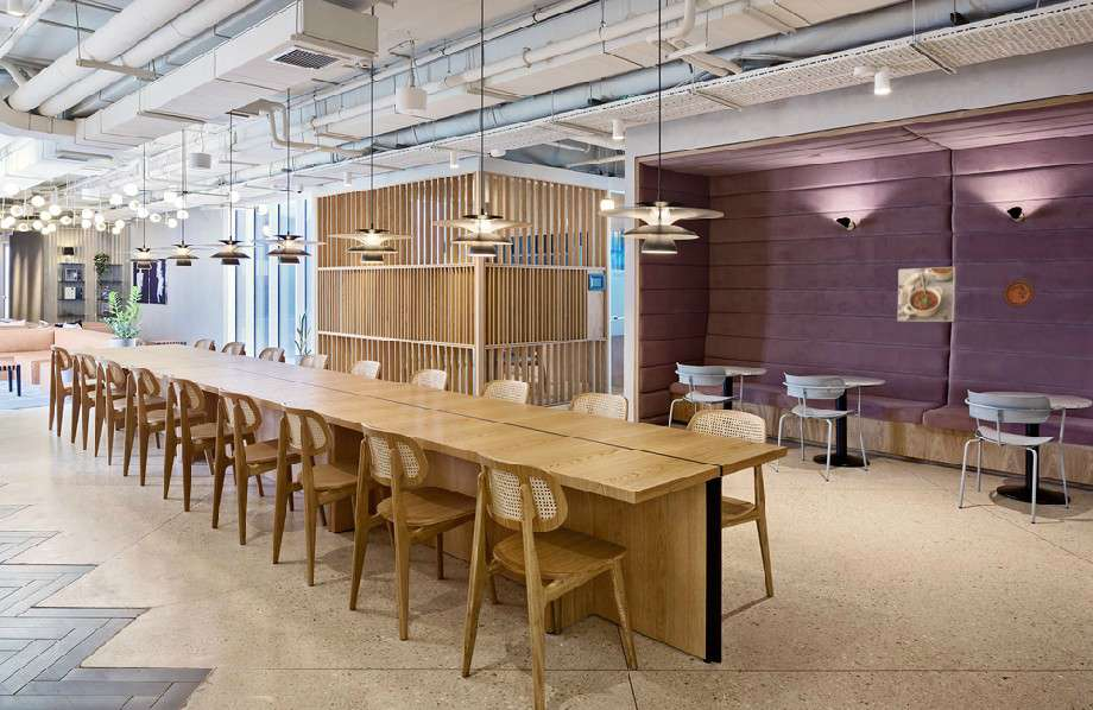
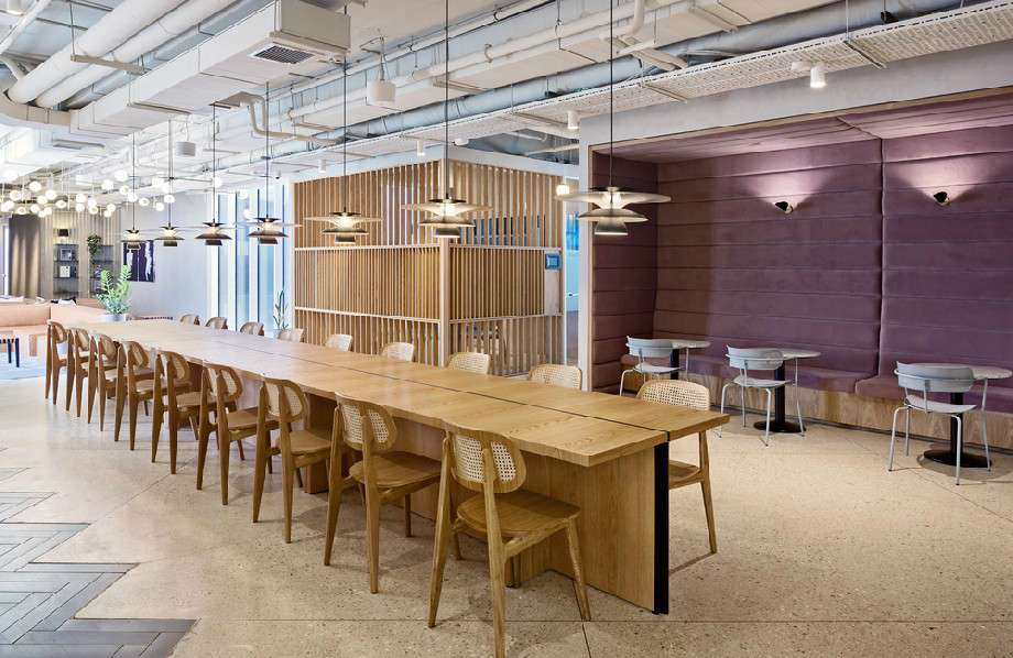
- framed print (925, 294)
- decorative plate (1018, 293)
